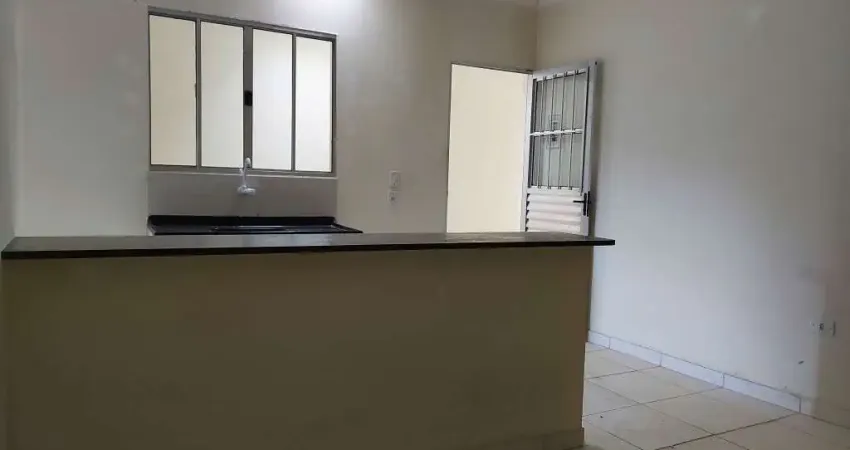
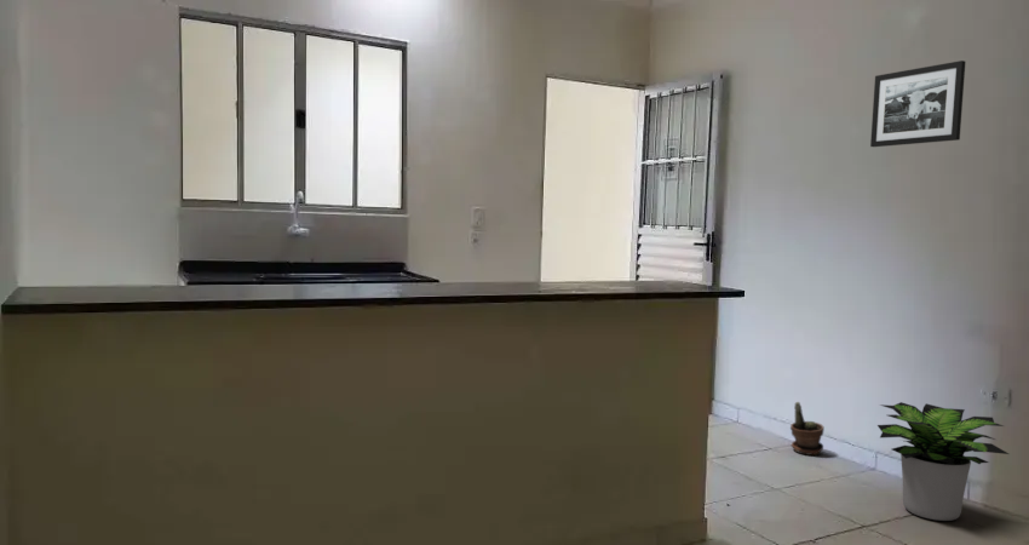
+ picture frame (915, 105)
+ potted plant (943, 465)
+ potted plant (807, 428)
